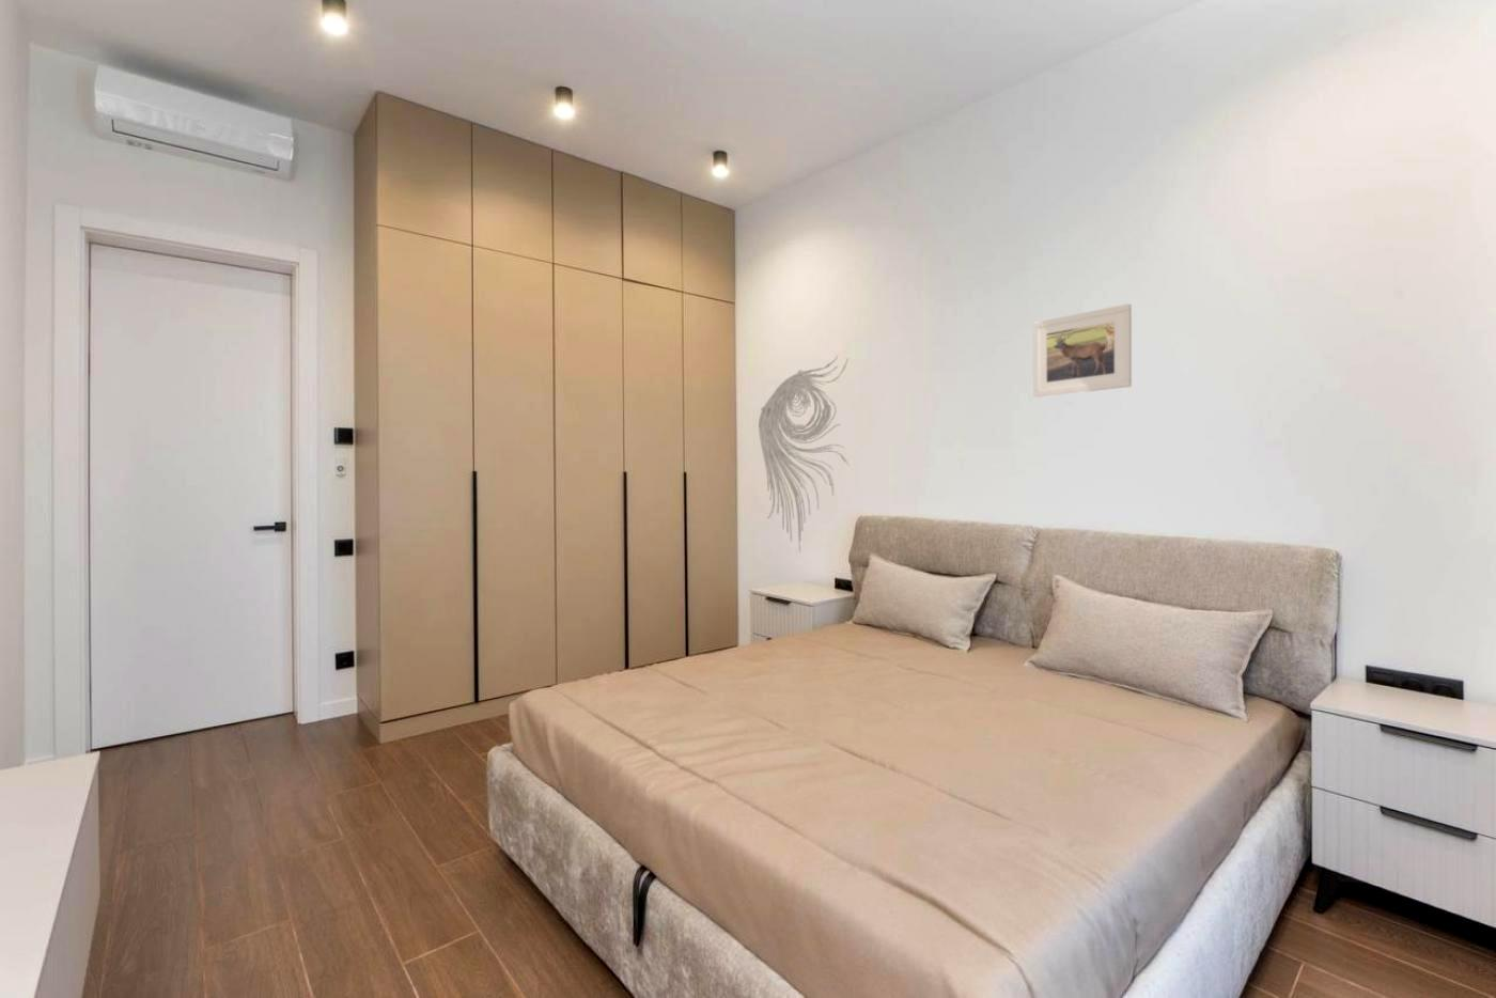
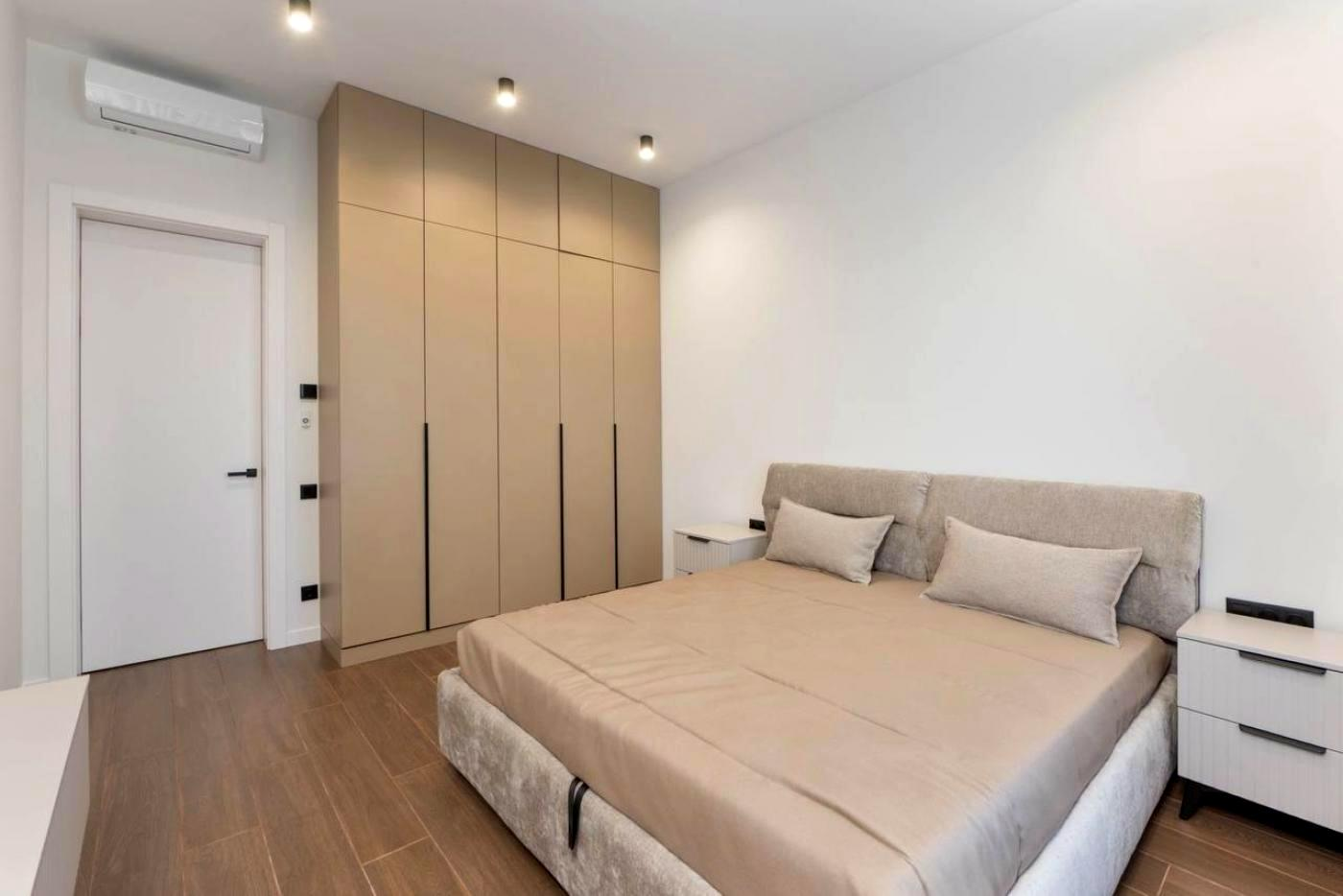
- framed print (1079, 353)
- wall sculpture (801, 457)
